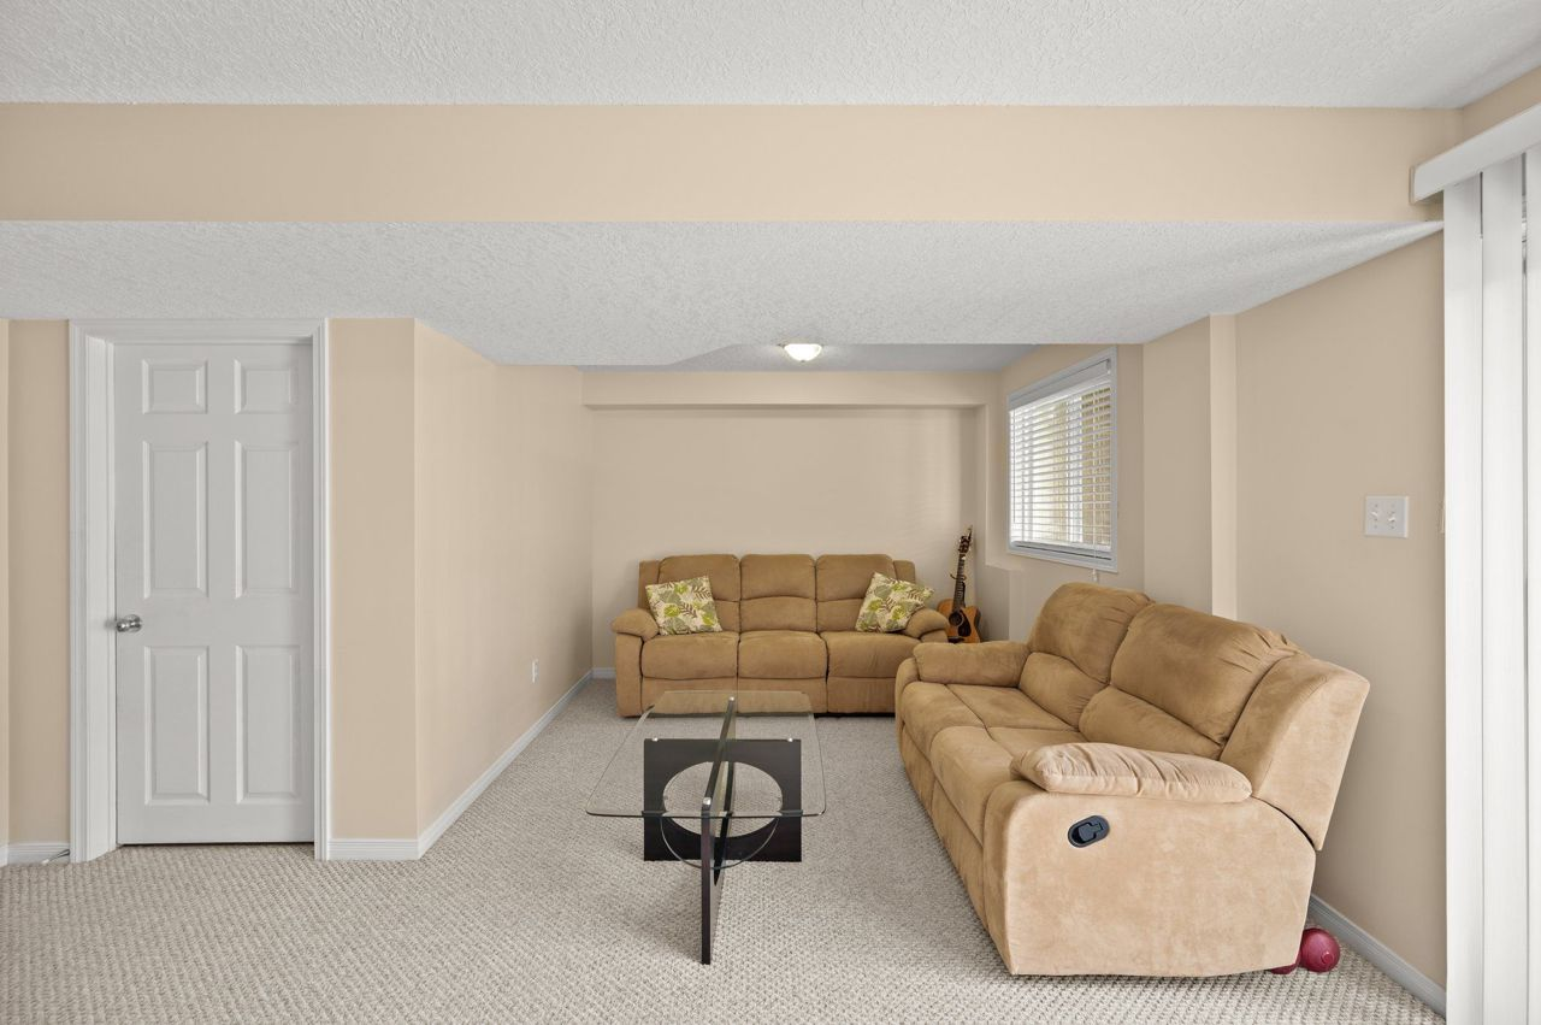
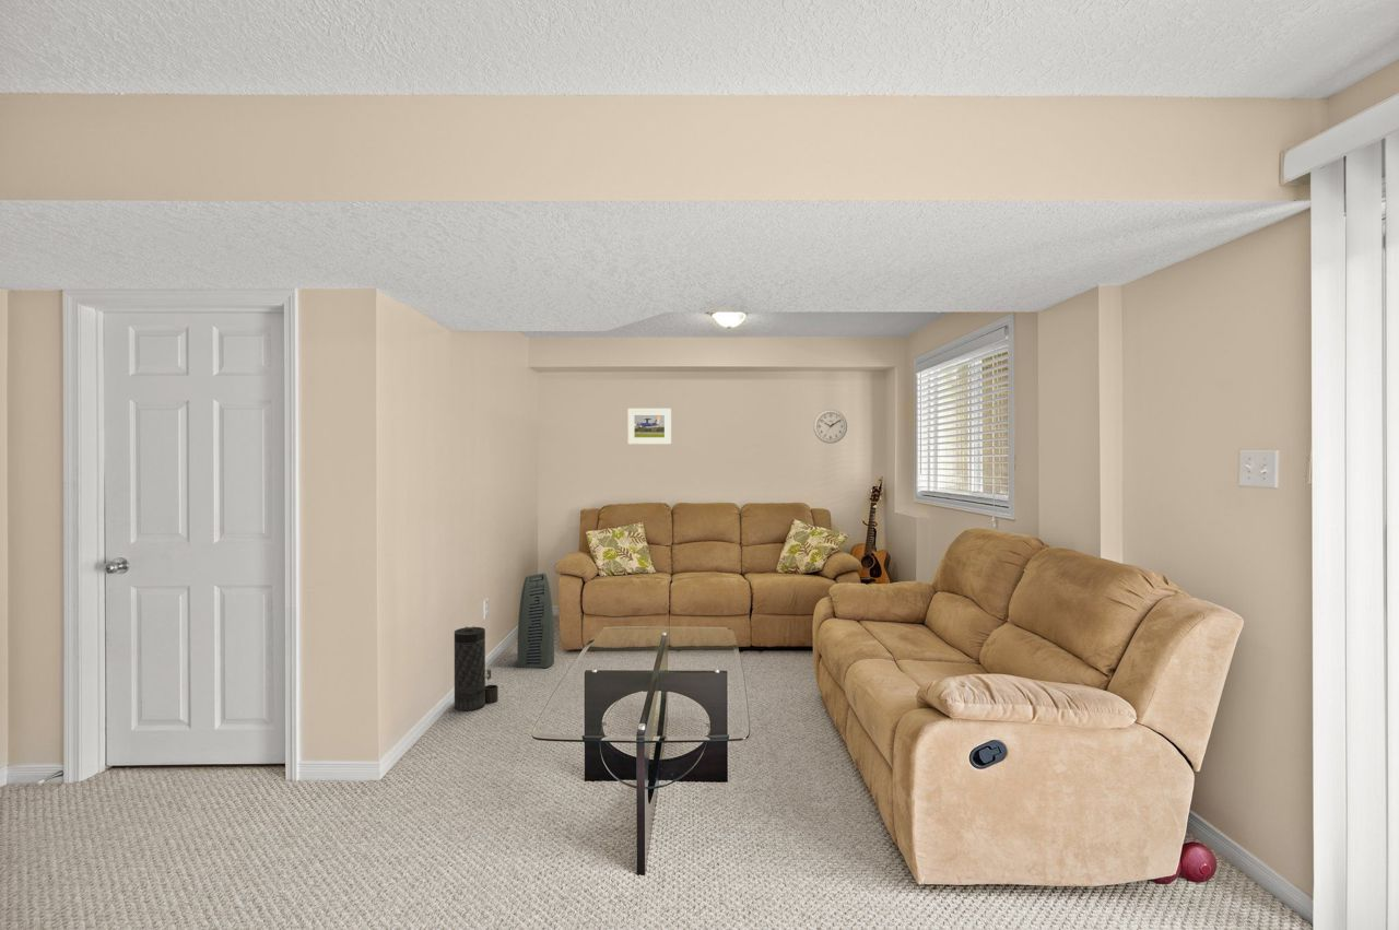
+ wall clock (830, 426)
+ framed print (649, 426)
+ canister (477, 663)
+ air purifier (536, 619)
